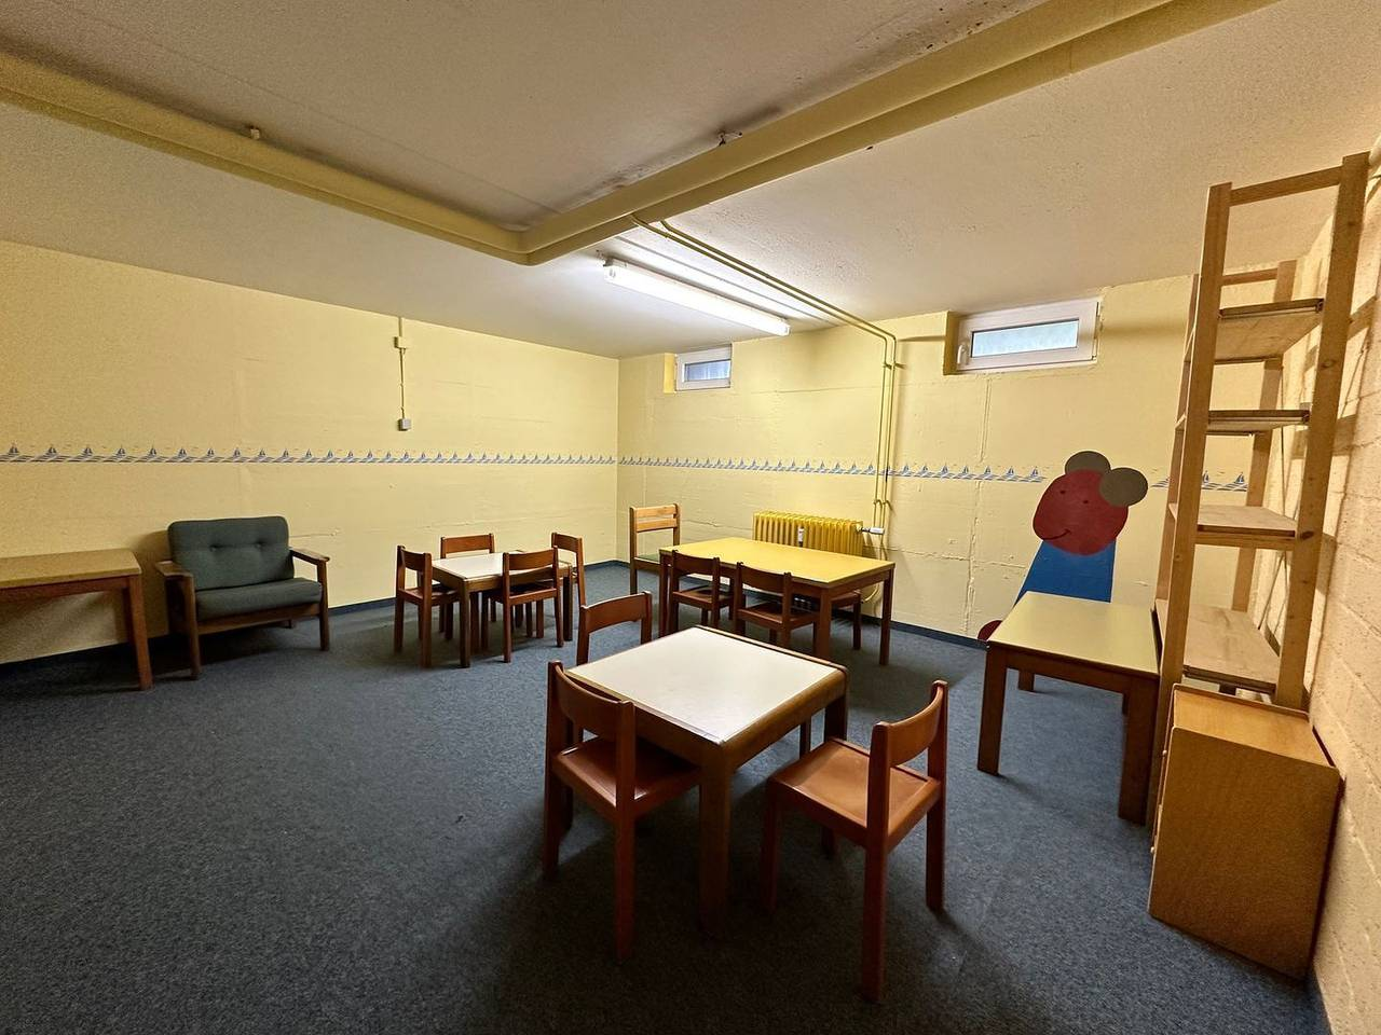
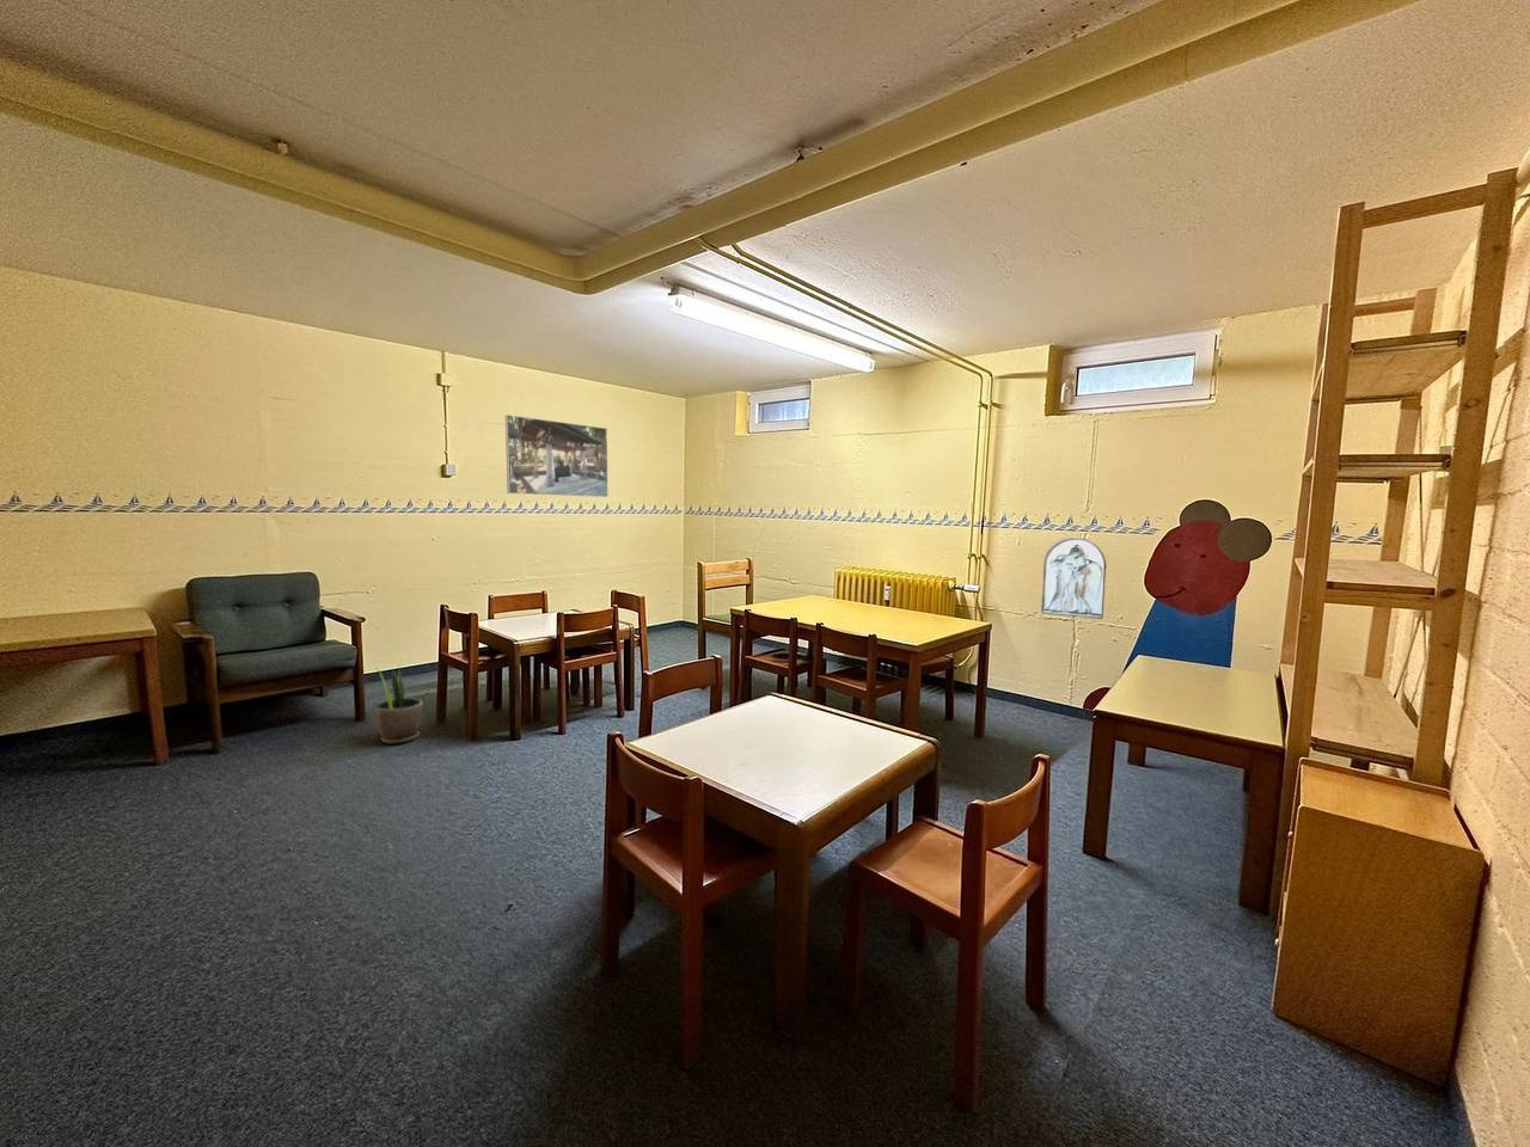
+ bas-relief sculpture (1073, 577)
+ potted plant (399, 701)
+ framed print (559, 459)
